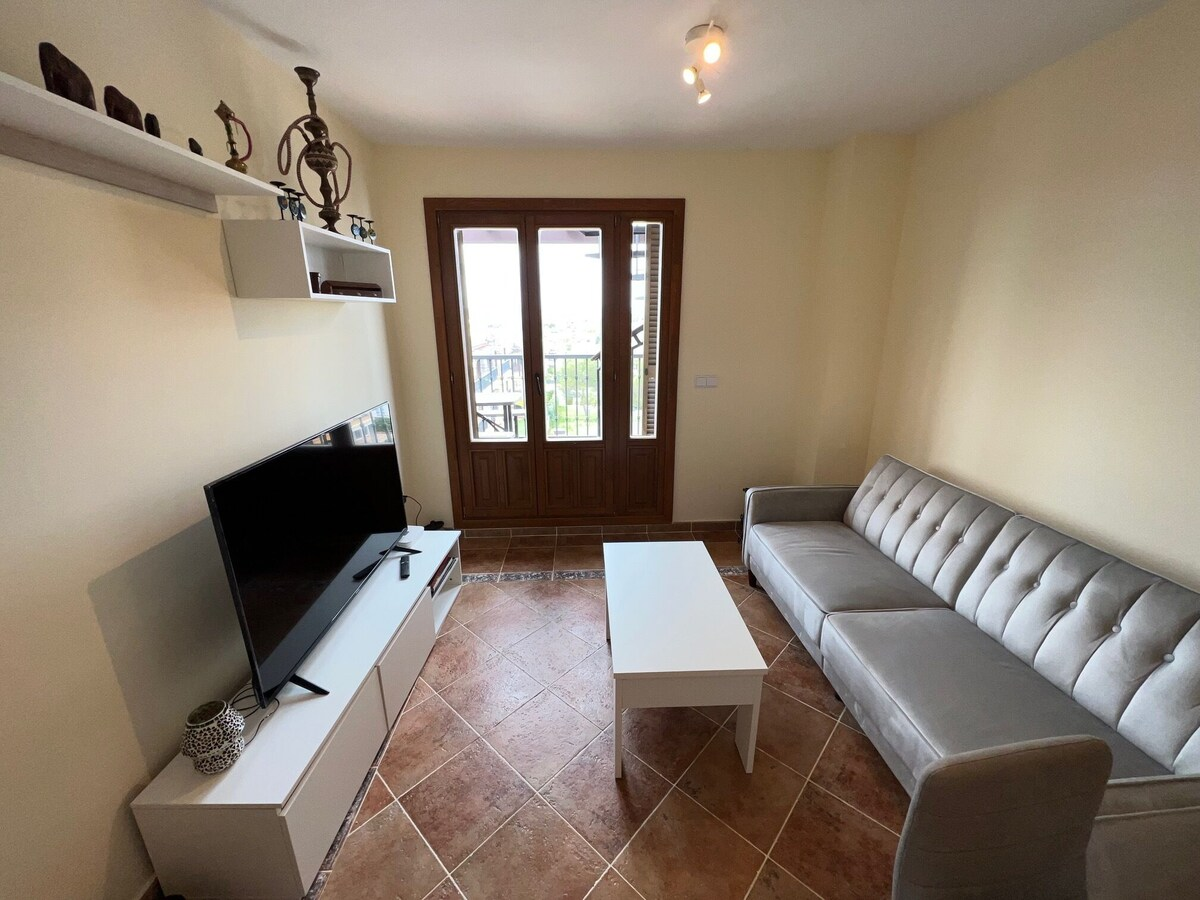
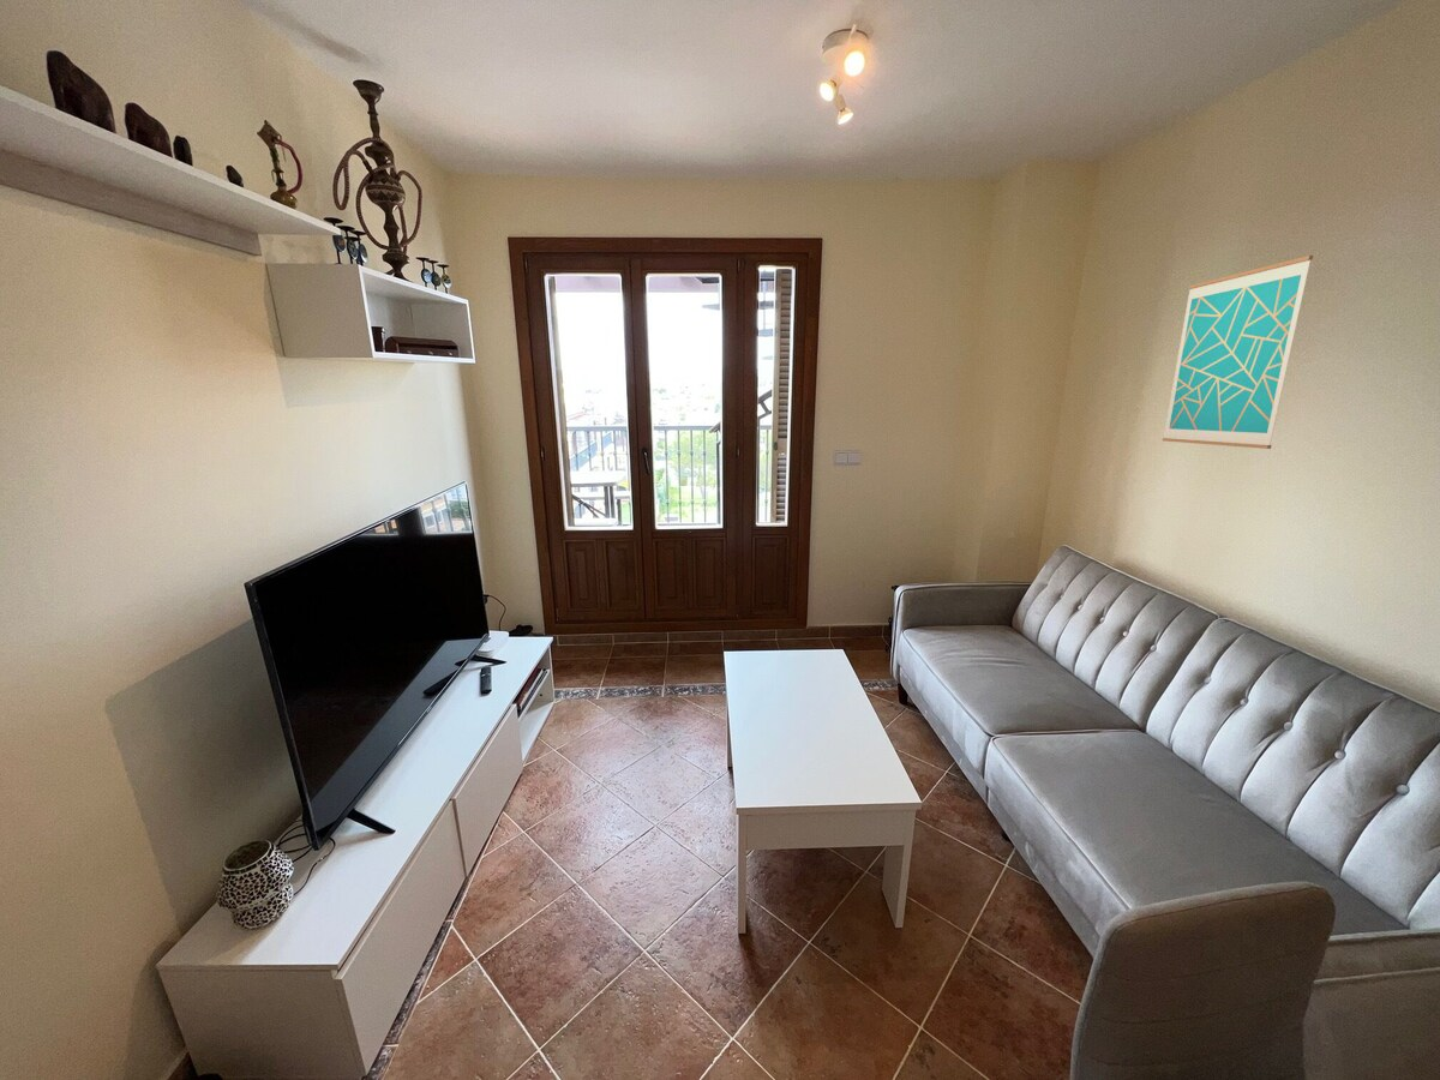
+ wall art (1226, 361)
